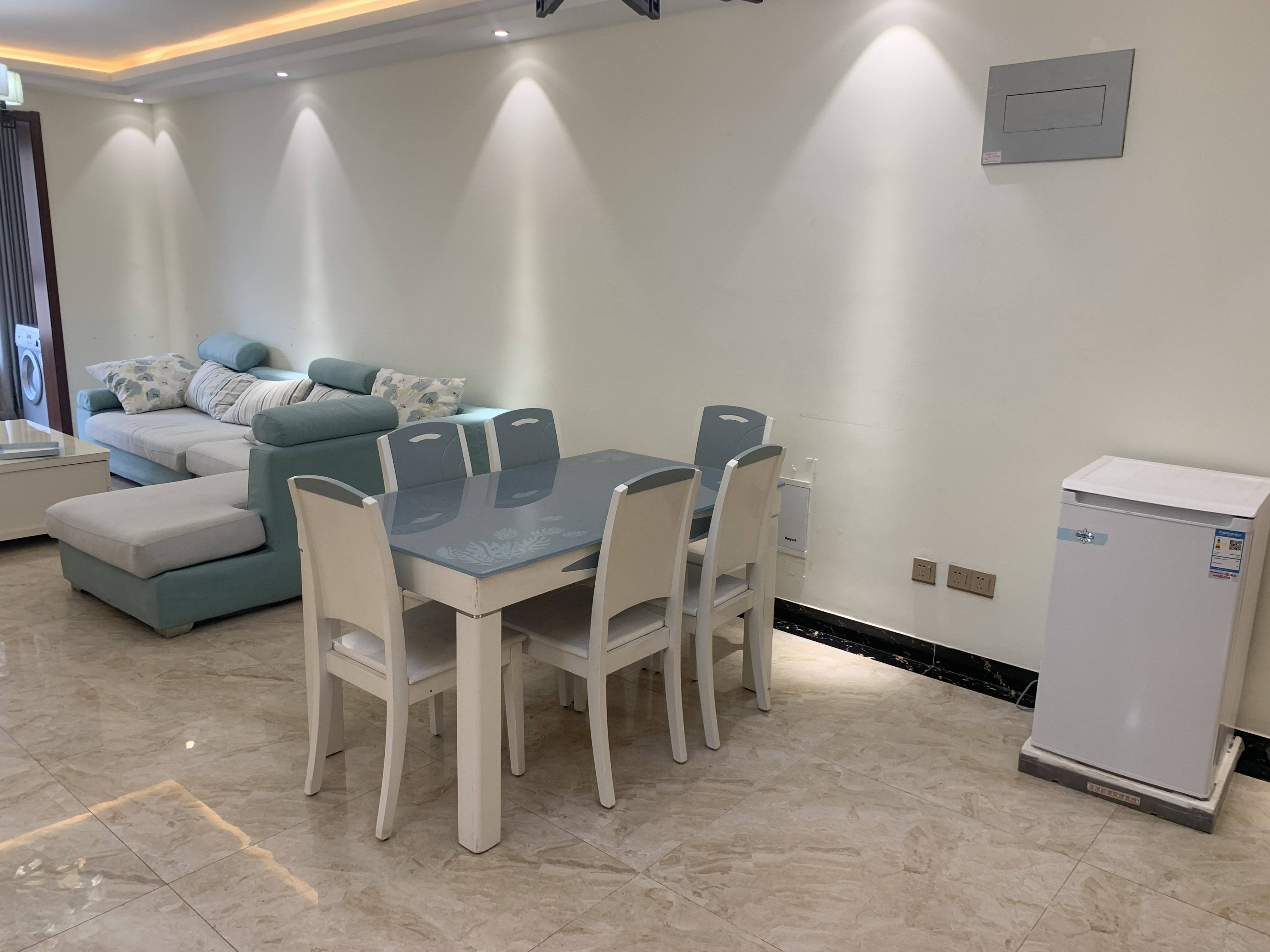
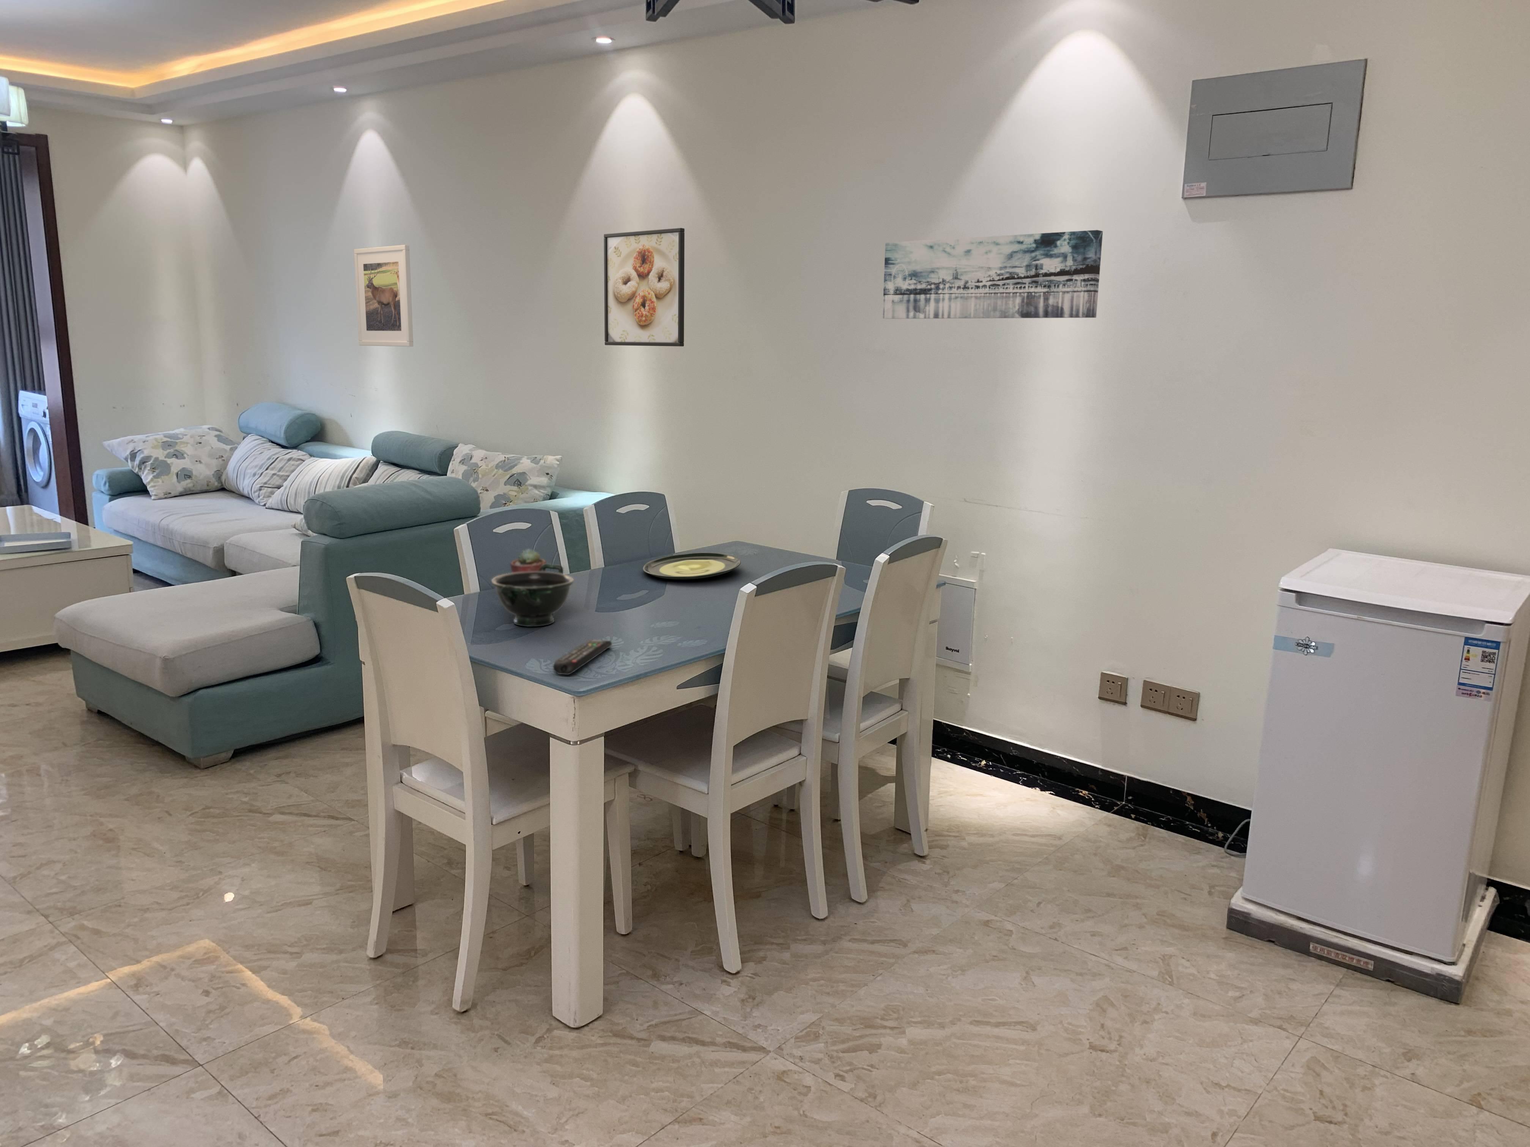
+ wall art (984, 277)
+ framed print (643, 289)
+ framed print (383, 296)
+ remote control (583, 655)
+ potted succulent (529, 570)
+ bowl (534, 598)
+ plate (692, 566)
